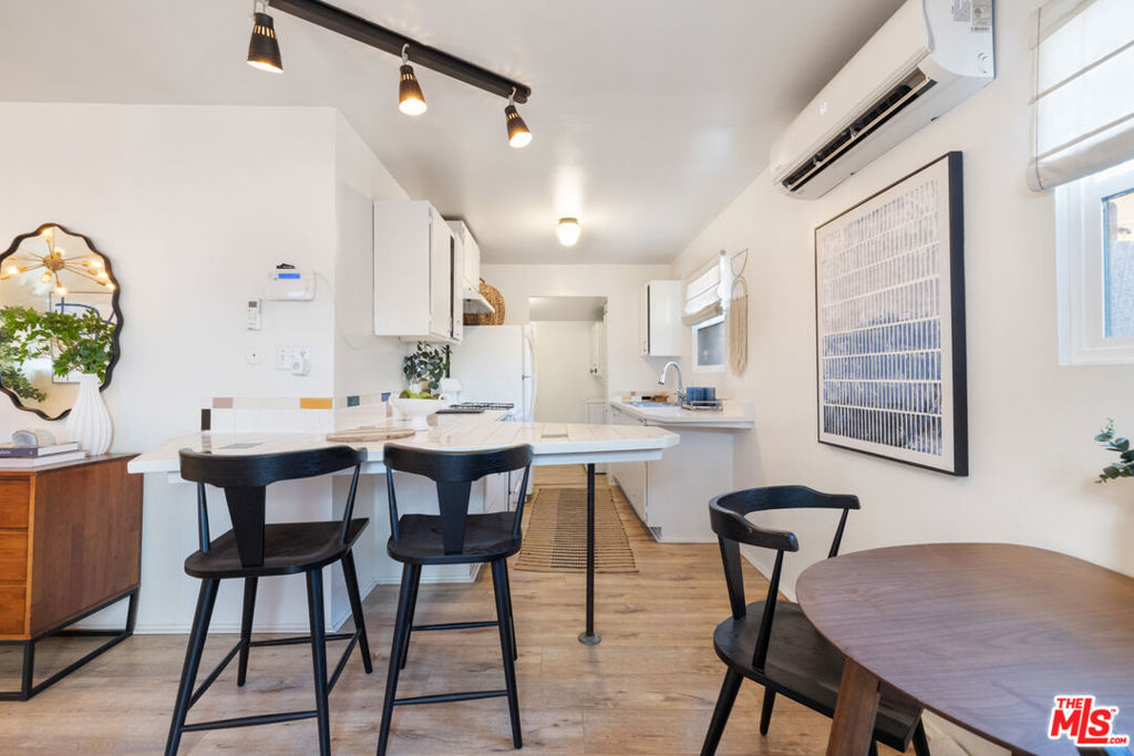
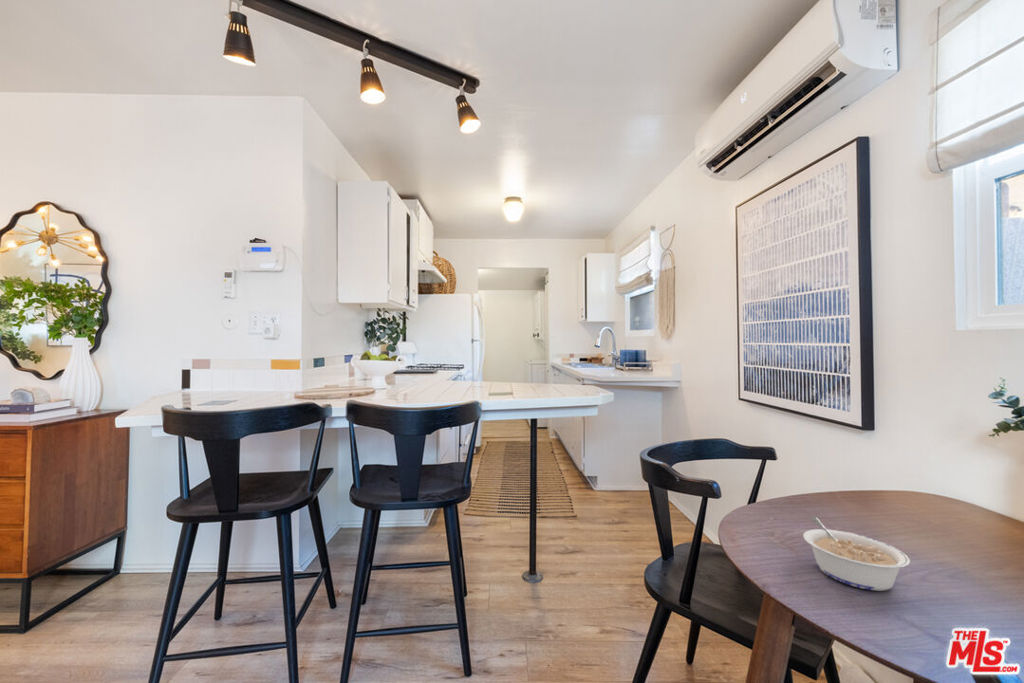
+ legume (849, 556)
